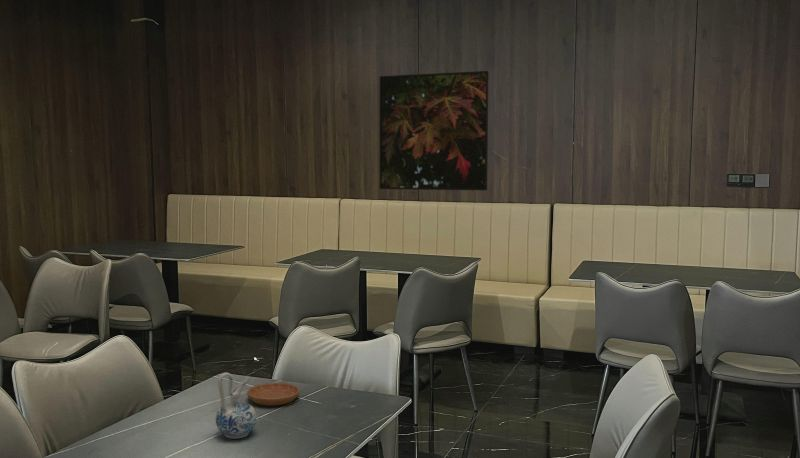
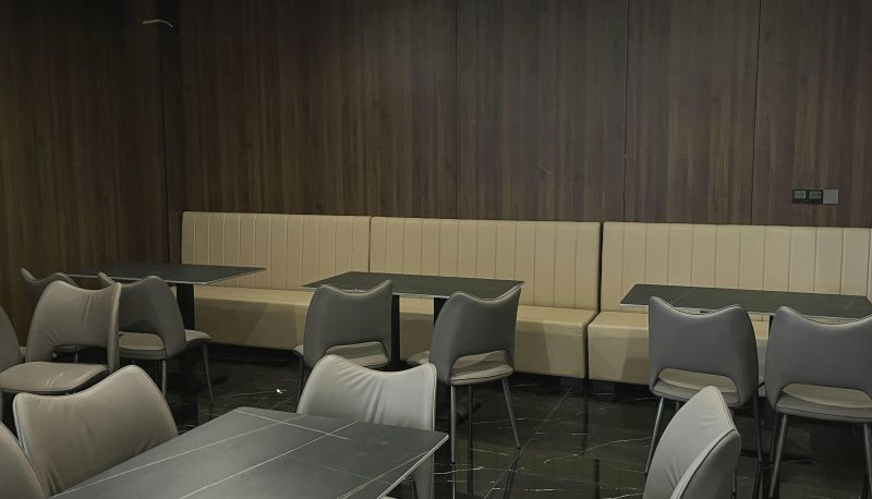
- saucer (273, 394)
- ceramic pitcher (235, 402)
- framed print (432, 132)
